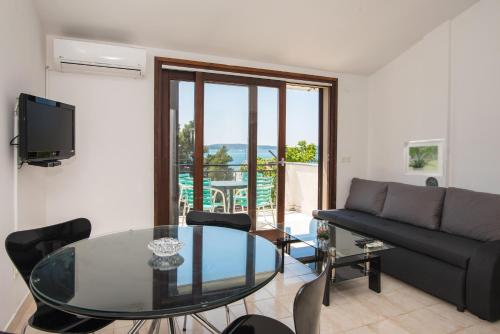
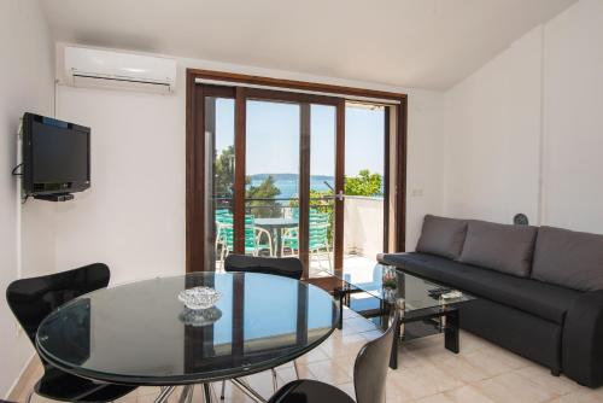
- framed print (422, 158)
